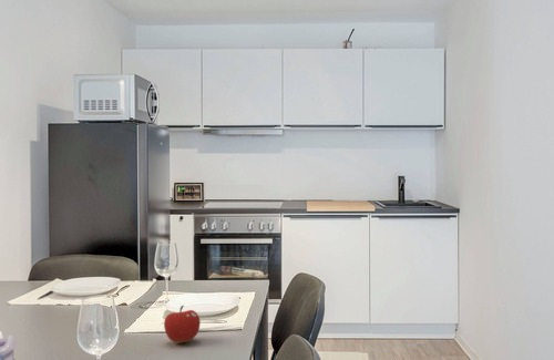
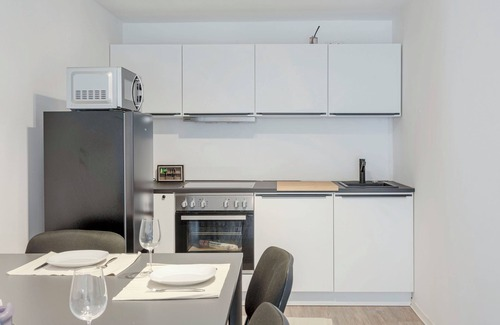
- fruit (182, 323)
